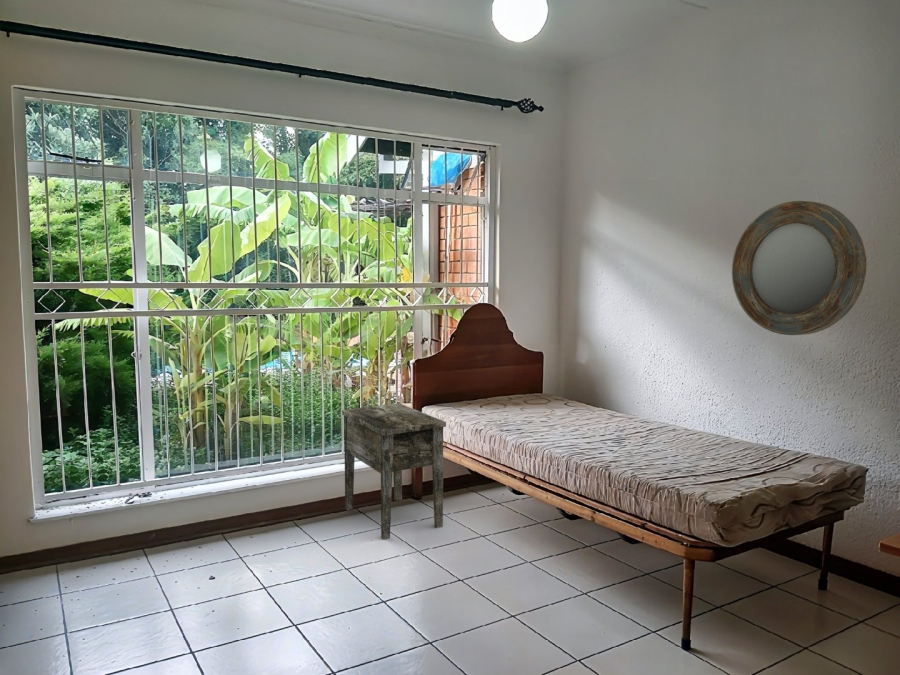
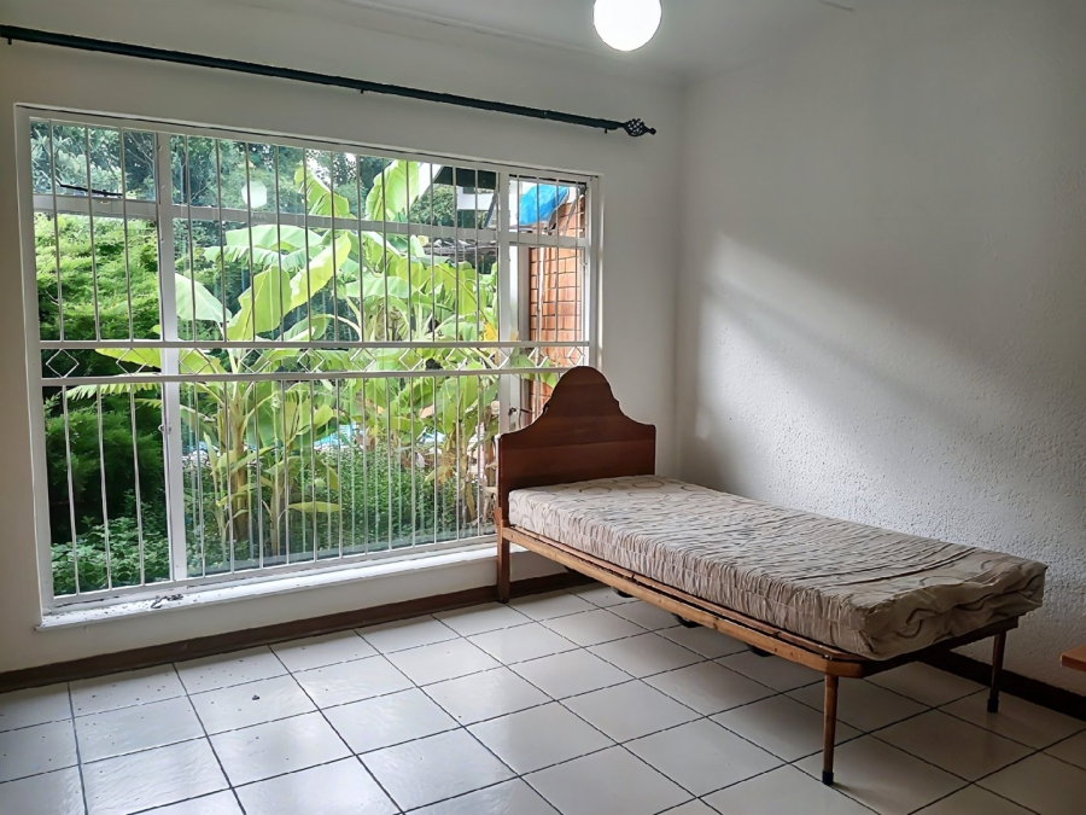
- home mirror (793, 268)
- side table (392, 467)
